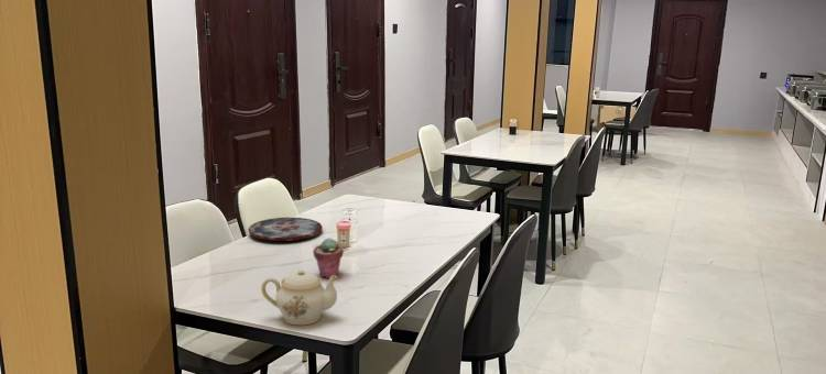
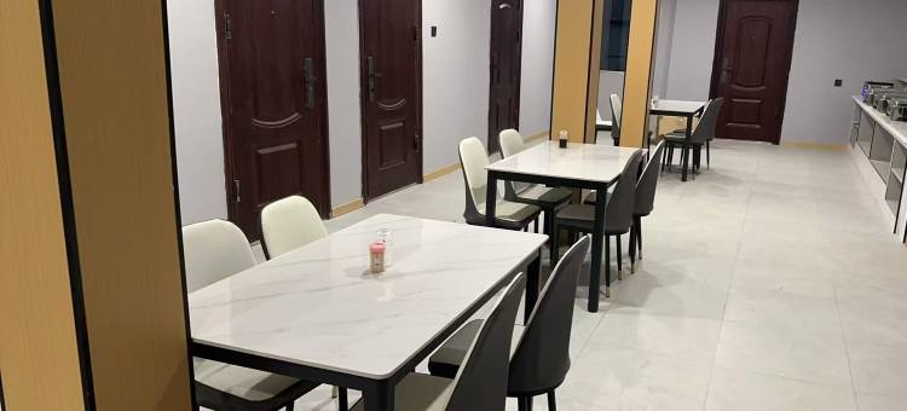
- plate (285, 229)
- teapot (300, 294)
- potted succulent (328, 255)
